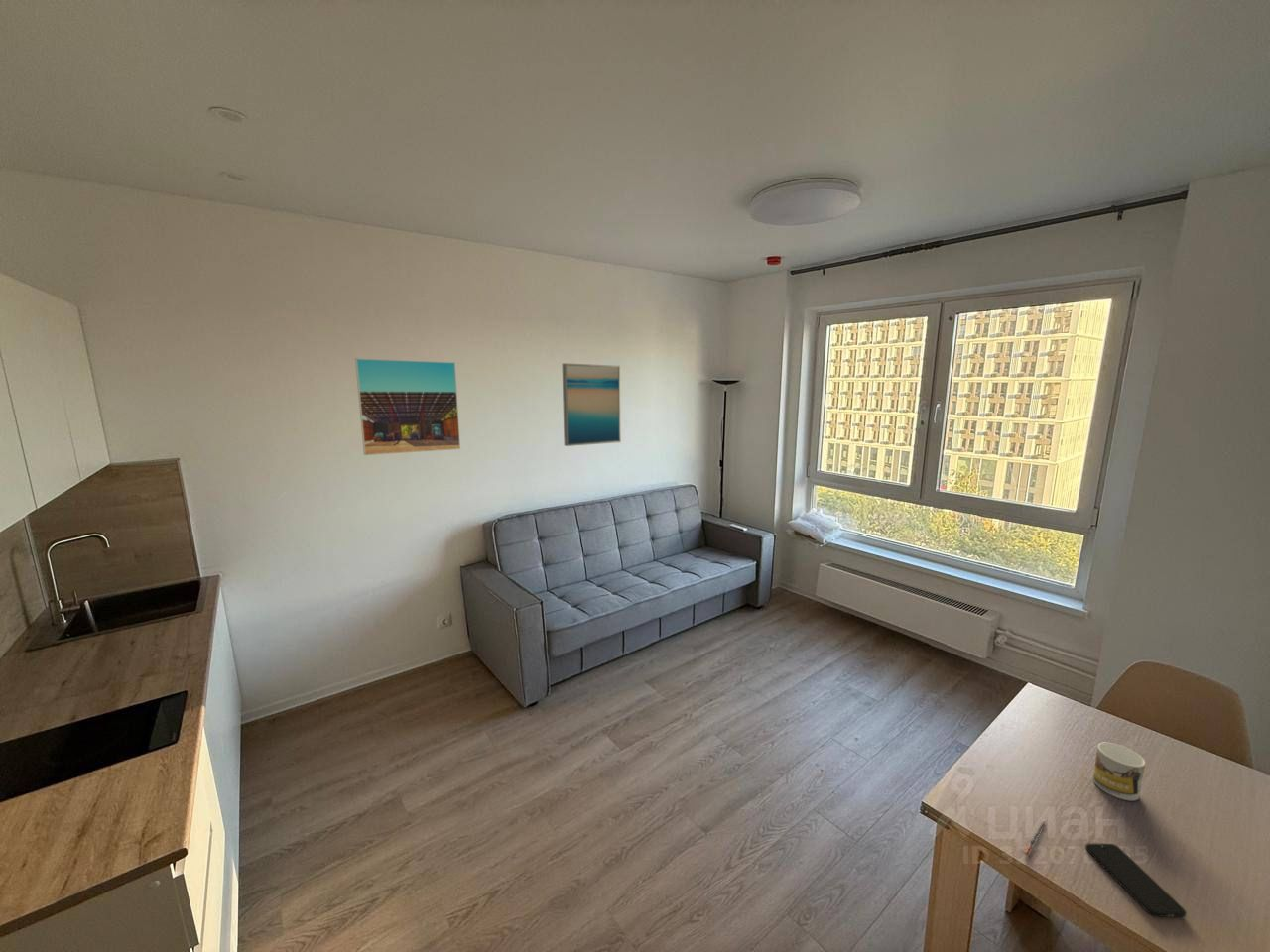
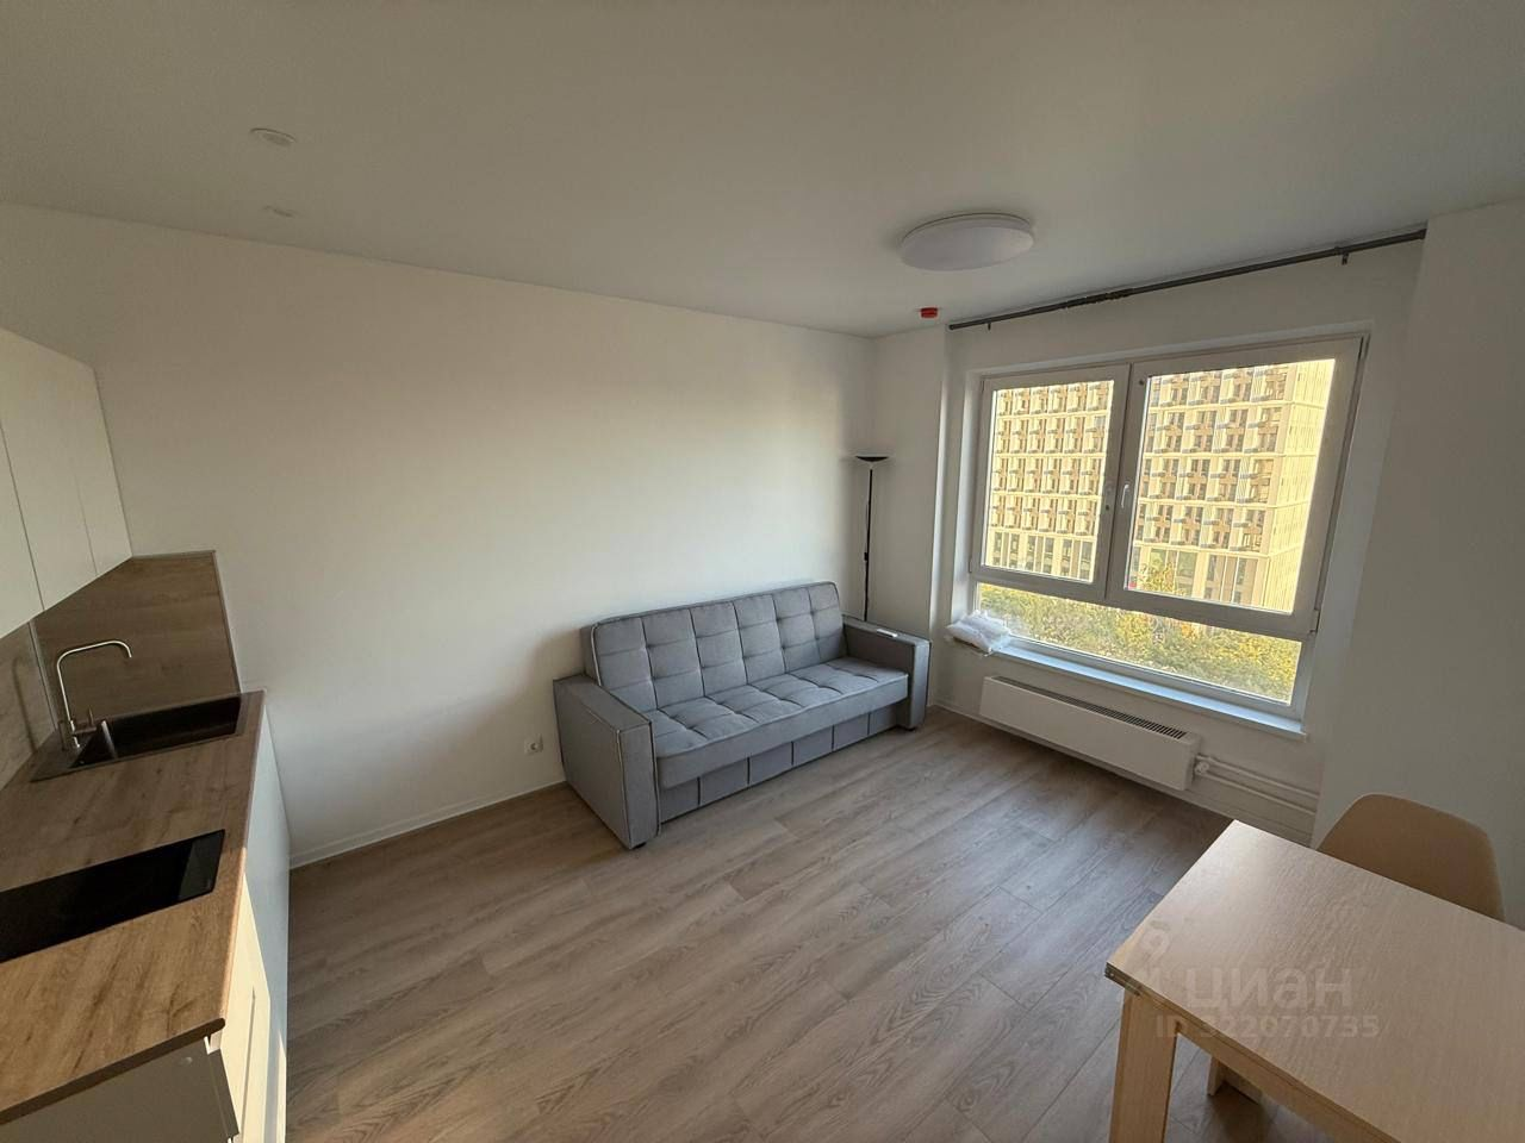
- pen (1035, 836)
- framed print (411, 407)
- mug (1119, 767)
- wall art (592, 405)
- smartphone (1131, 877)
